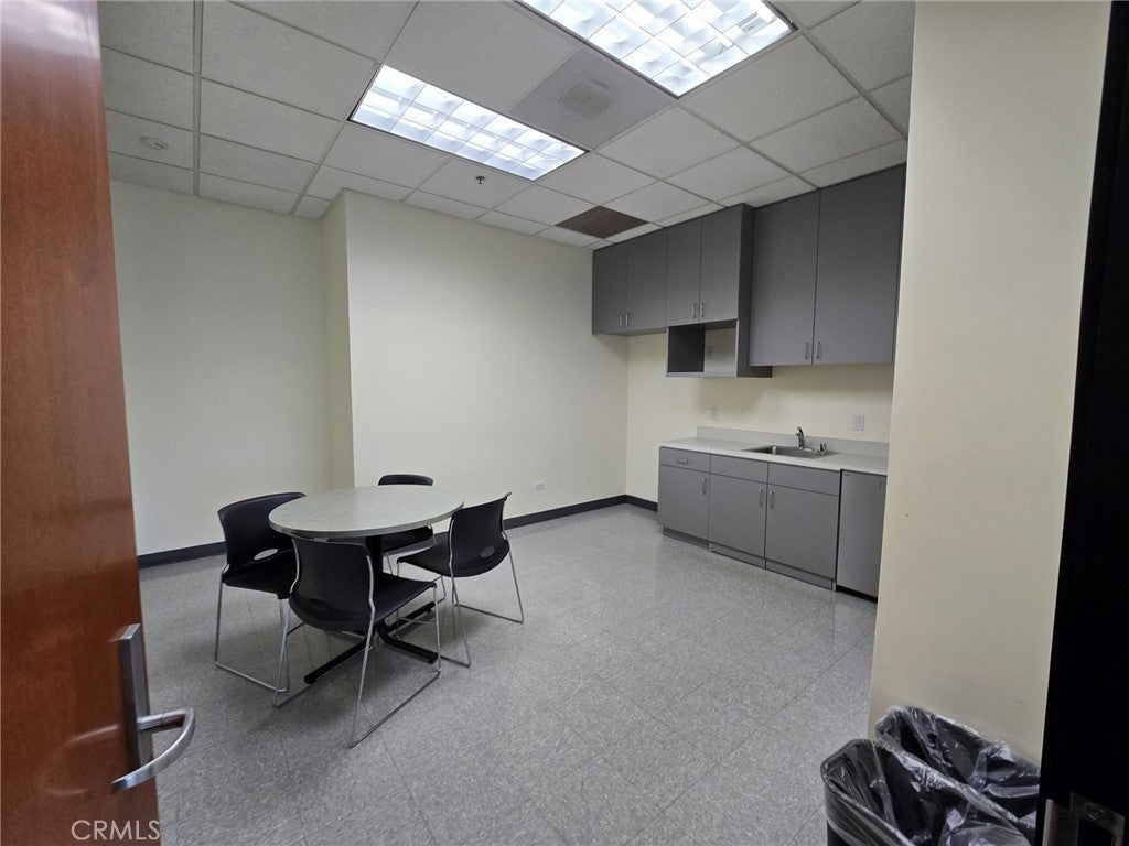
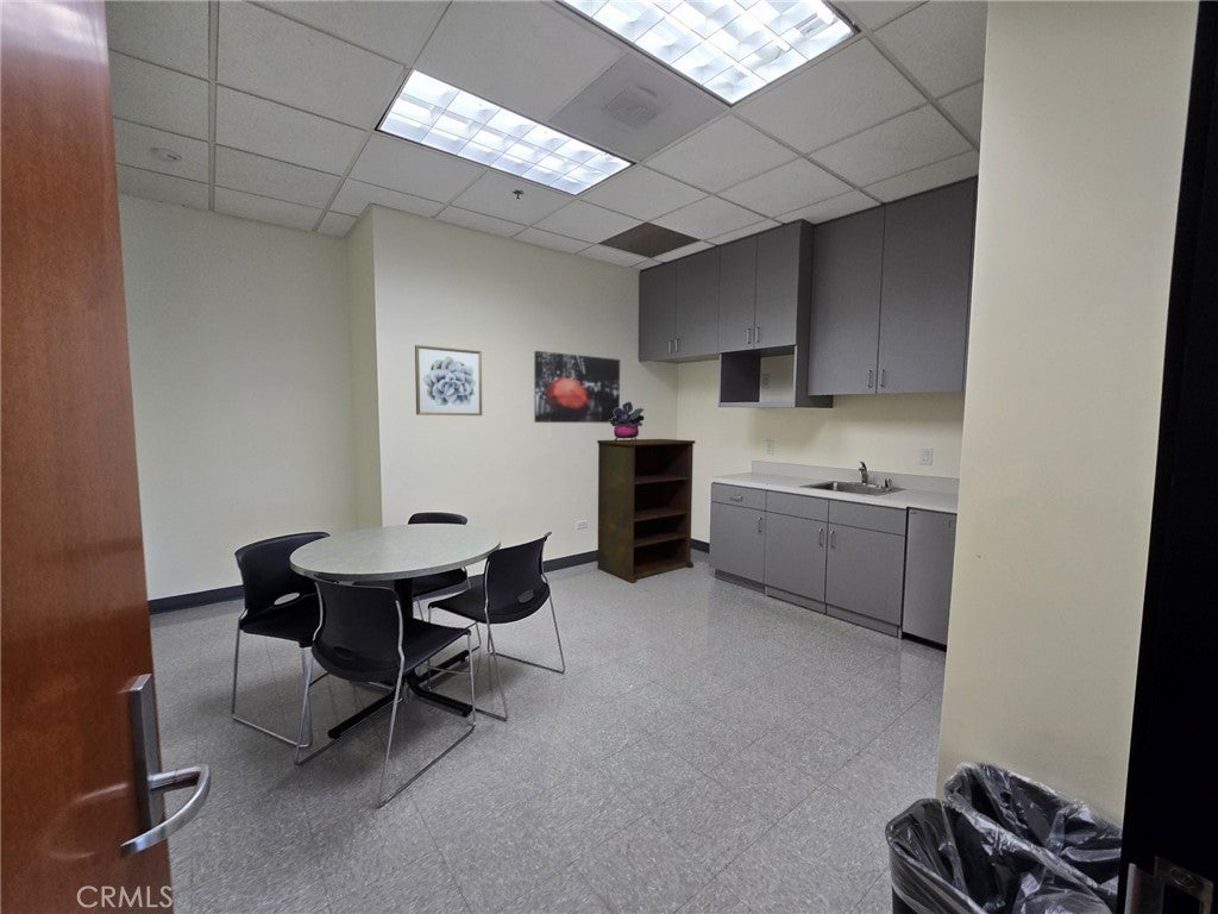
+ shelving unit (647, 505)
+ potted plant (626, 420)
+ wall art (579, 389)
+ wall art (450, 382)
